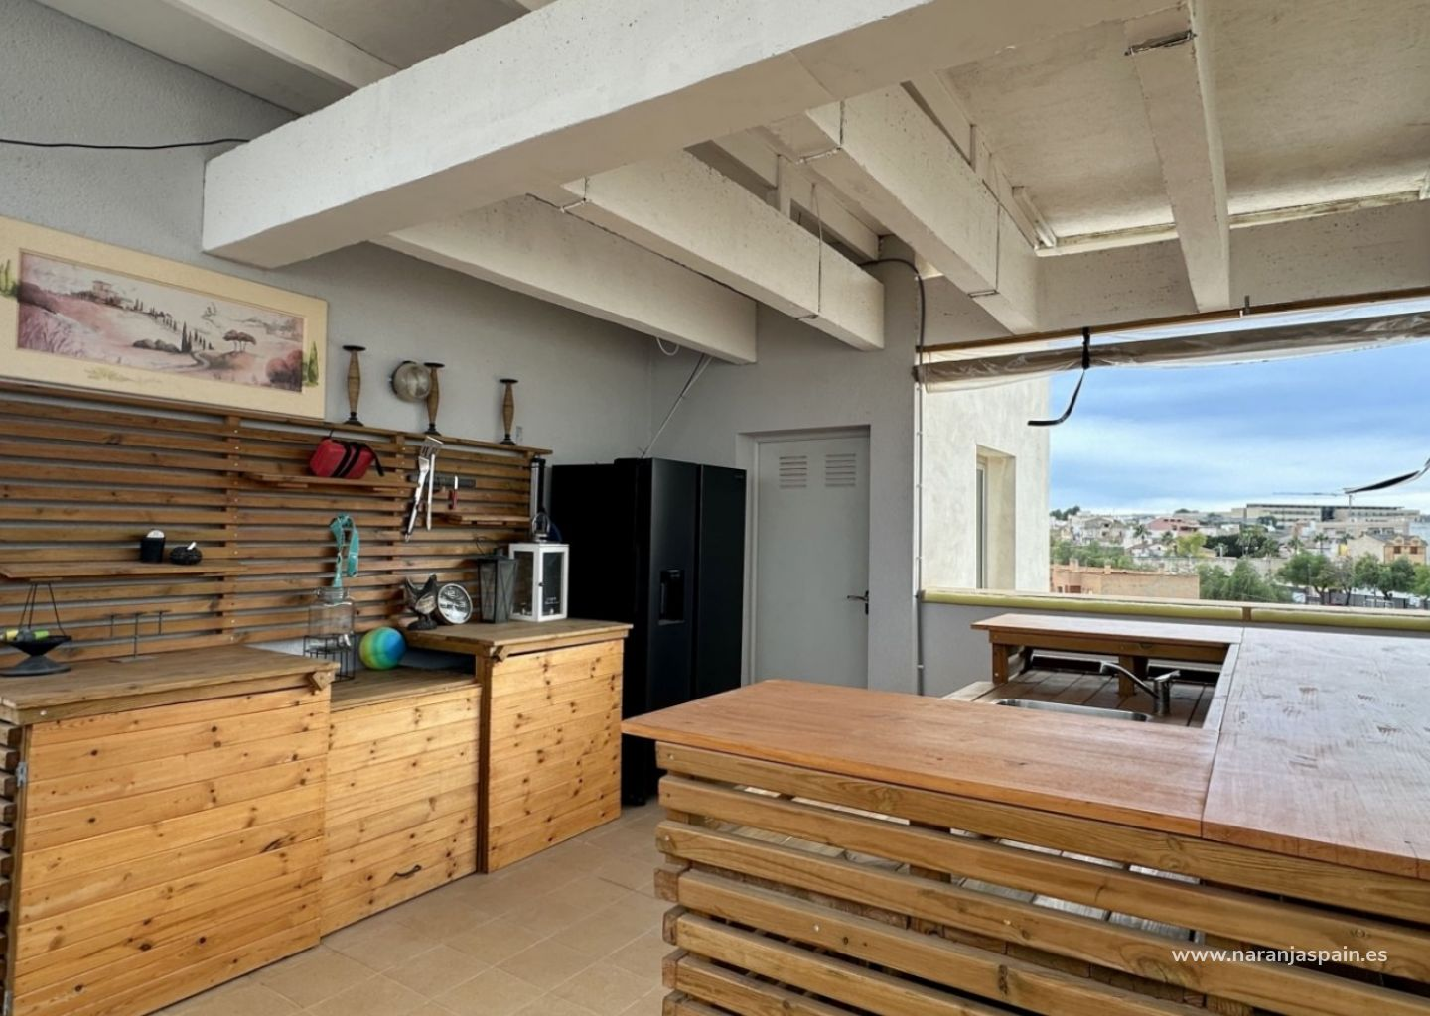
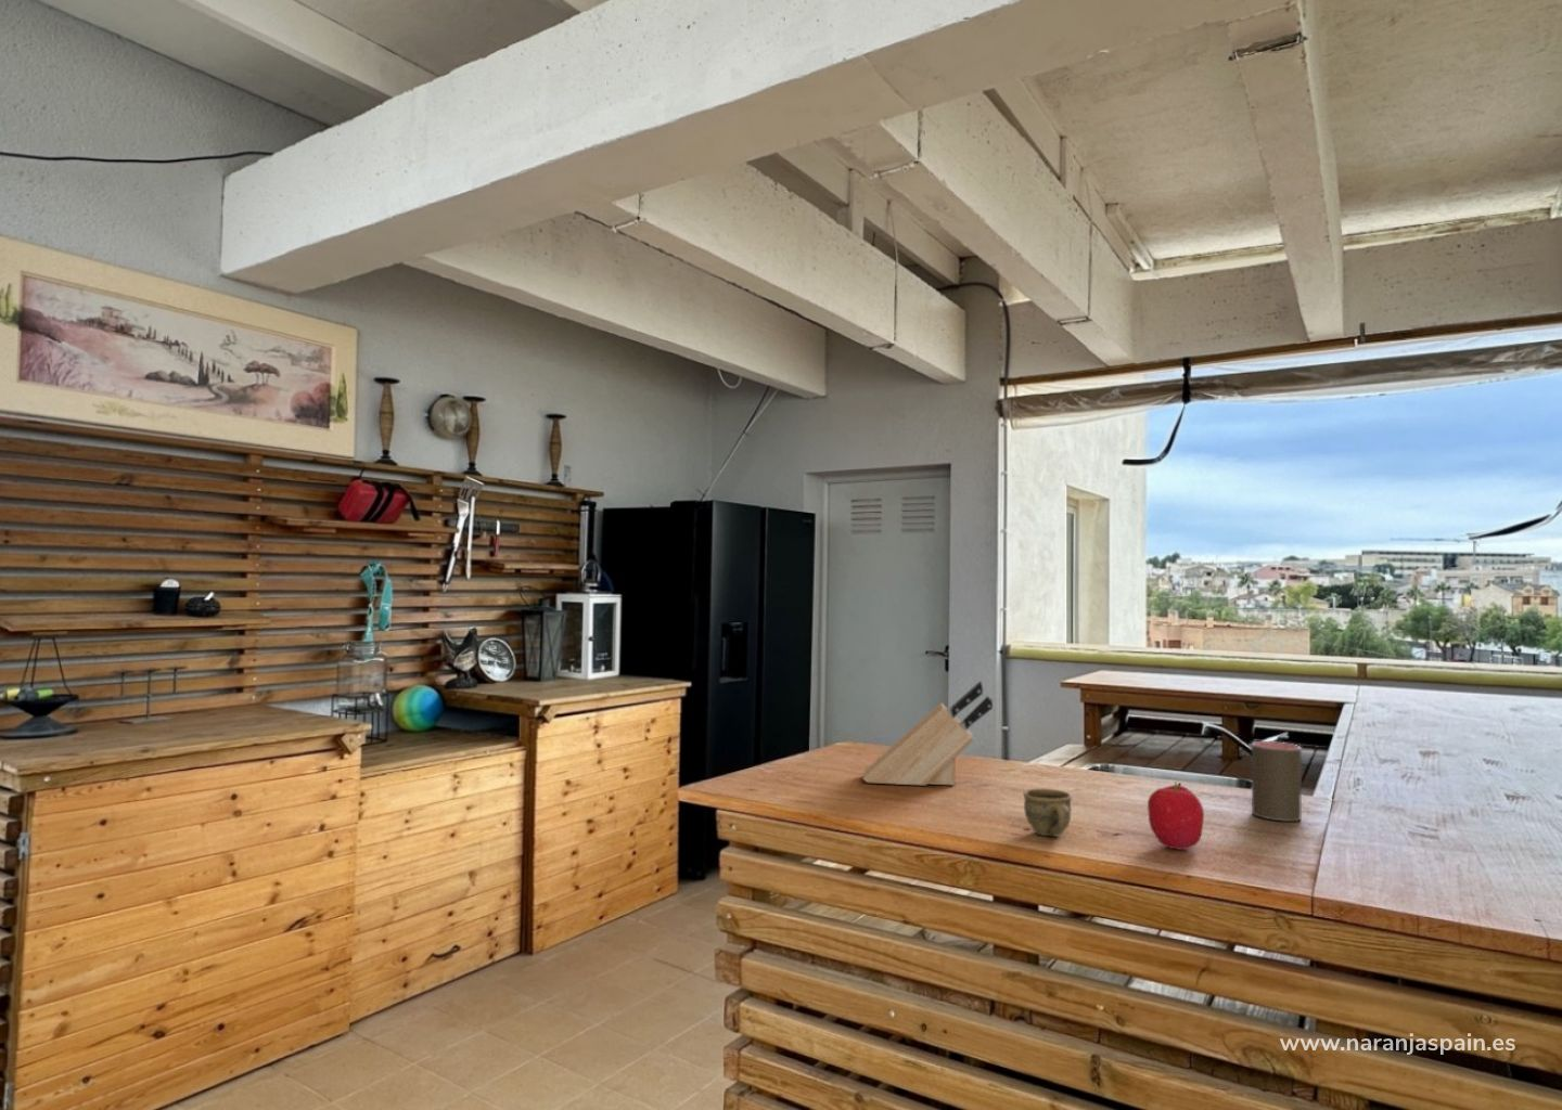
+ fruit (1176, 813)
+ knife block (928, 729)
+ cup (1049, 816)
+ cup (1276, 781)
